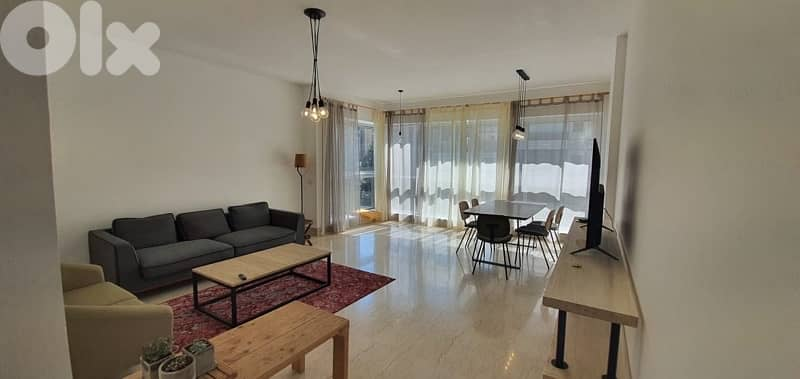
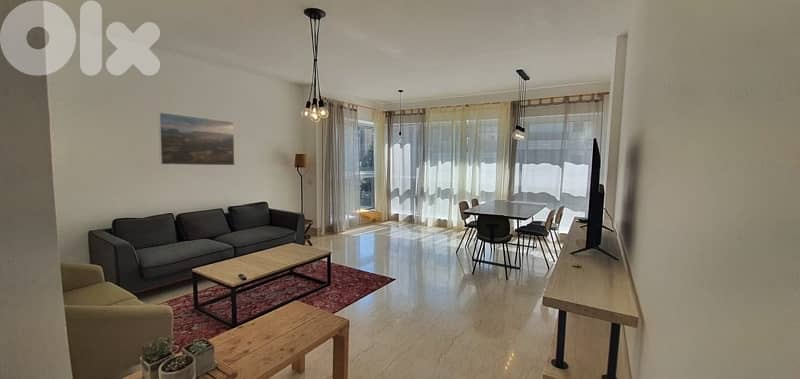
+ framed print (200, 141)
